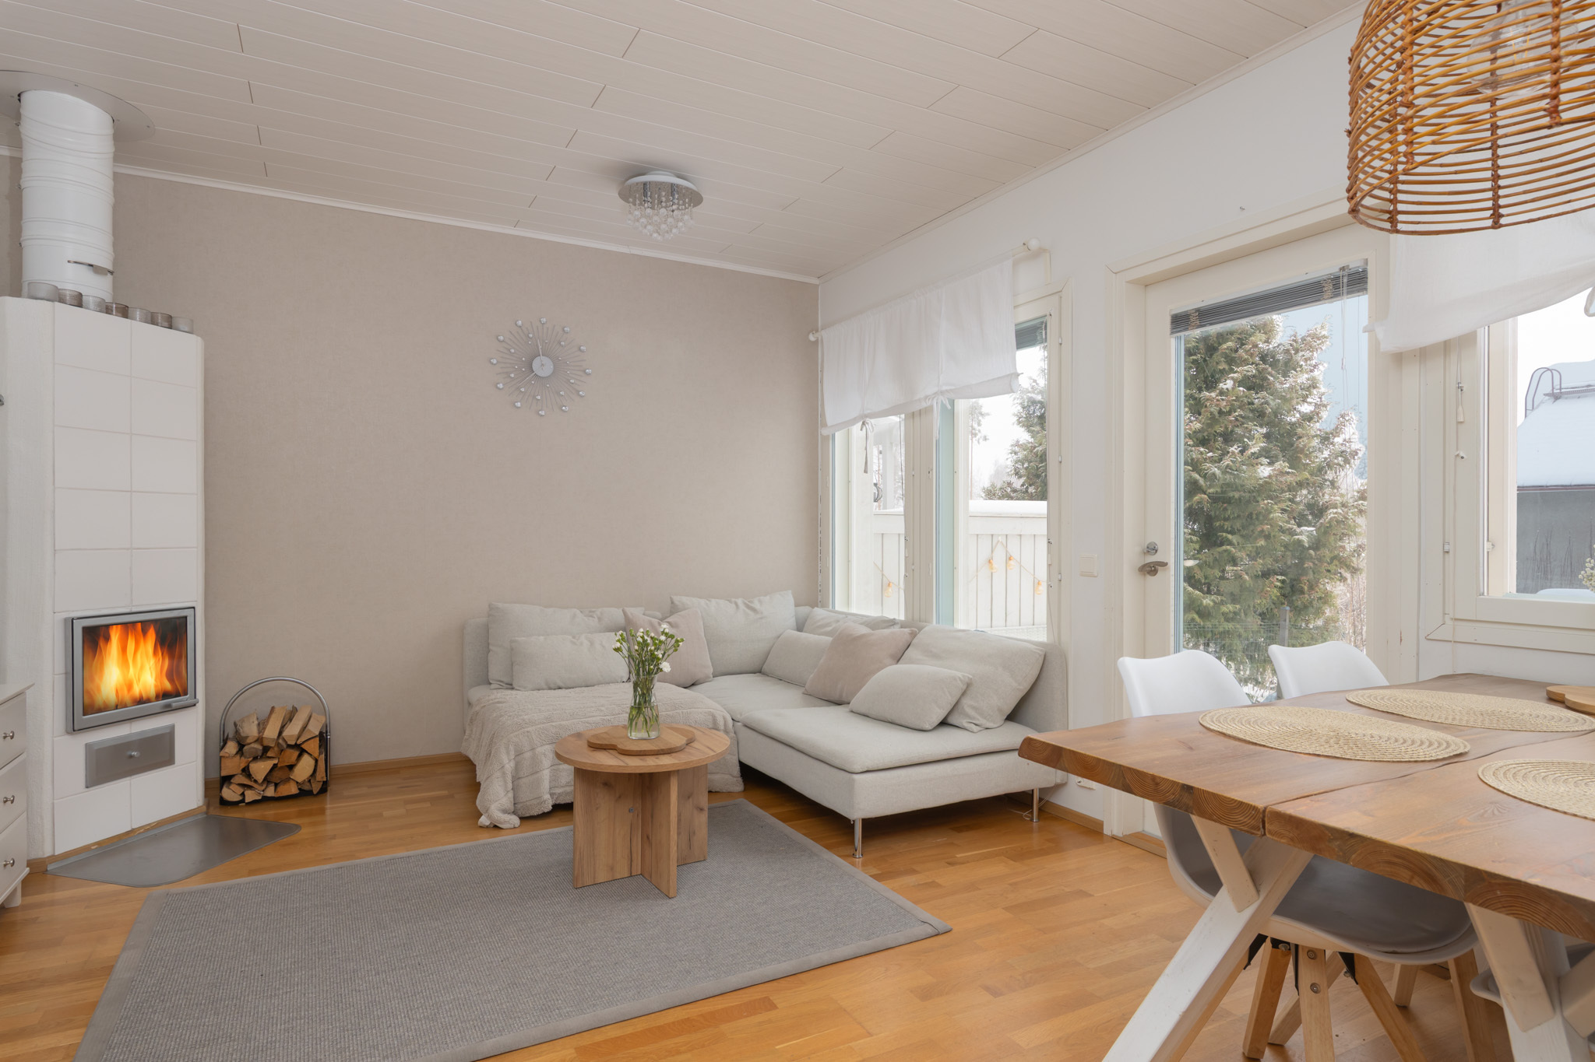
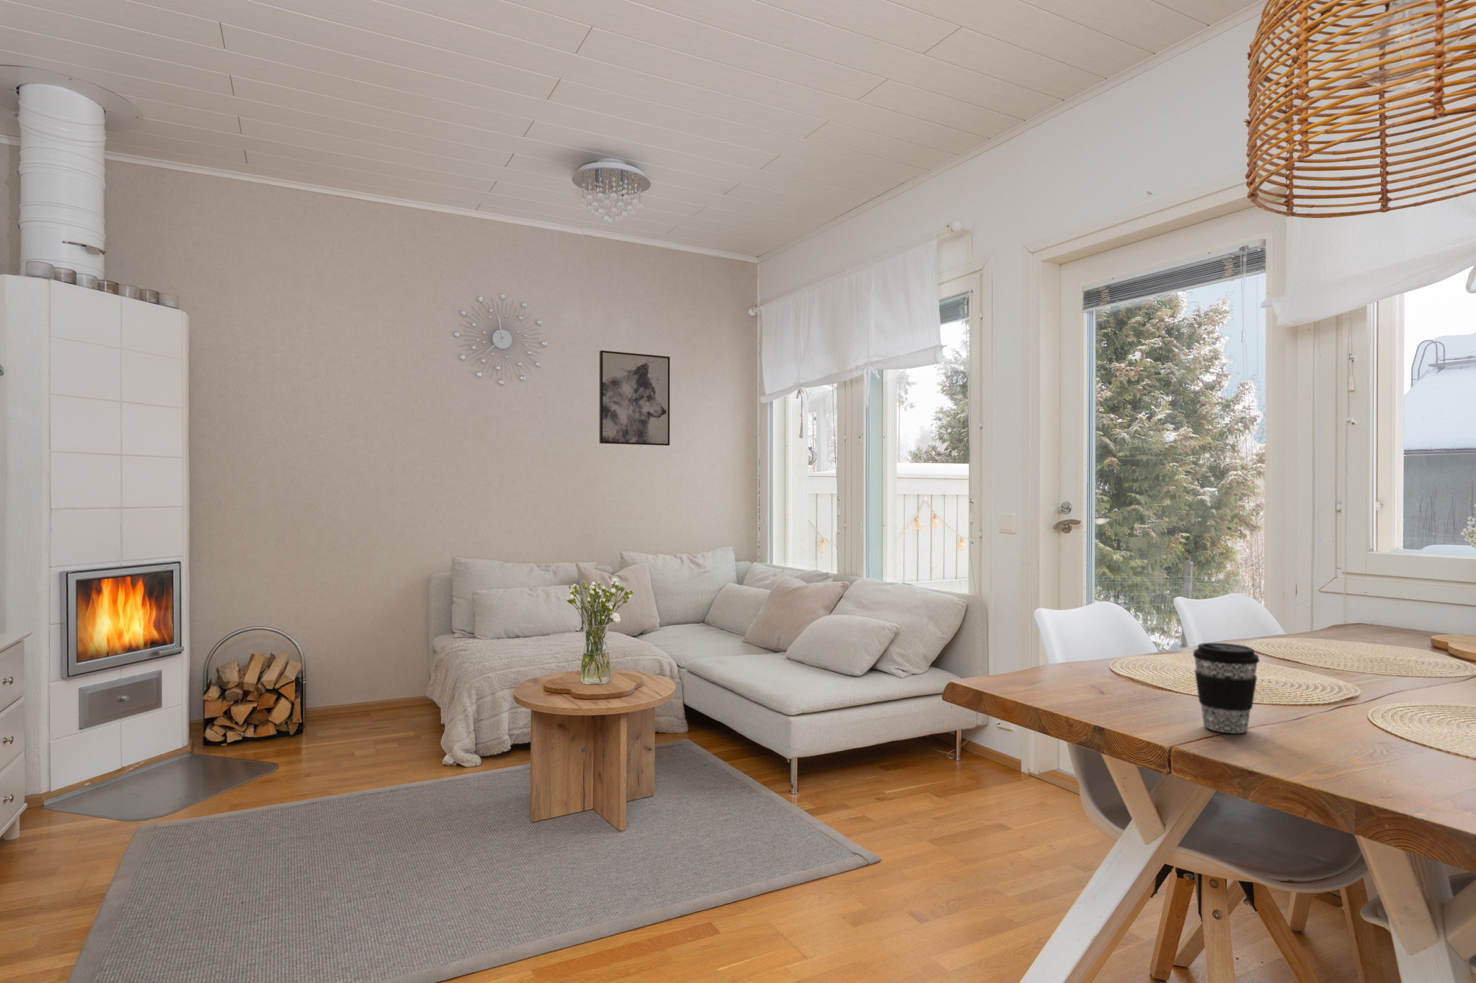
+ wall art (635, 399)
+ coffee cup (1225, 687)
